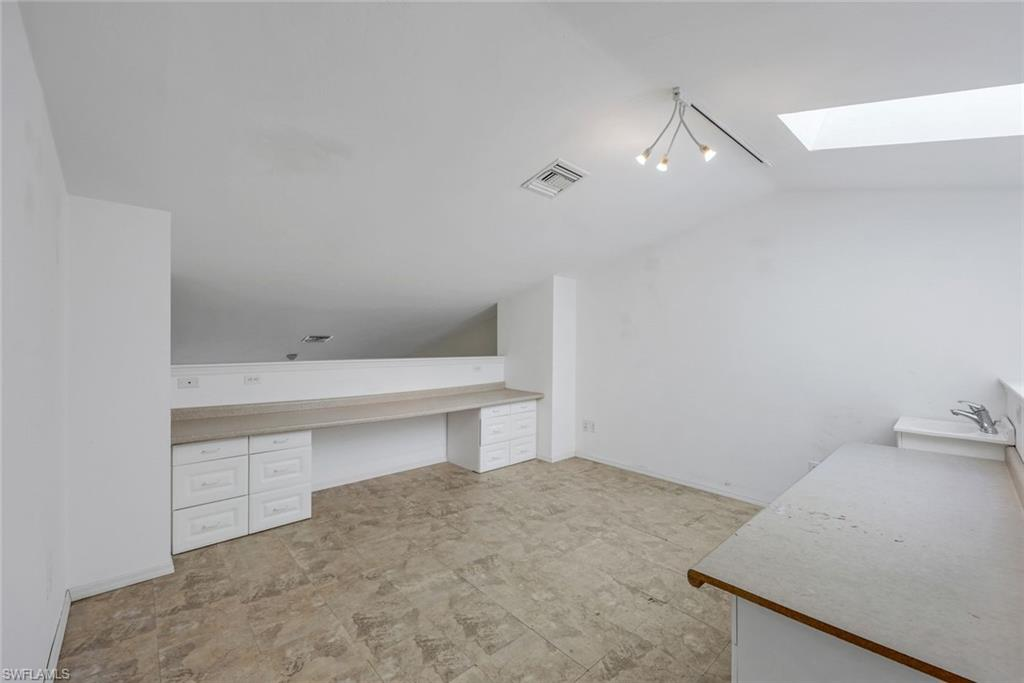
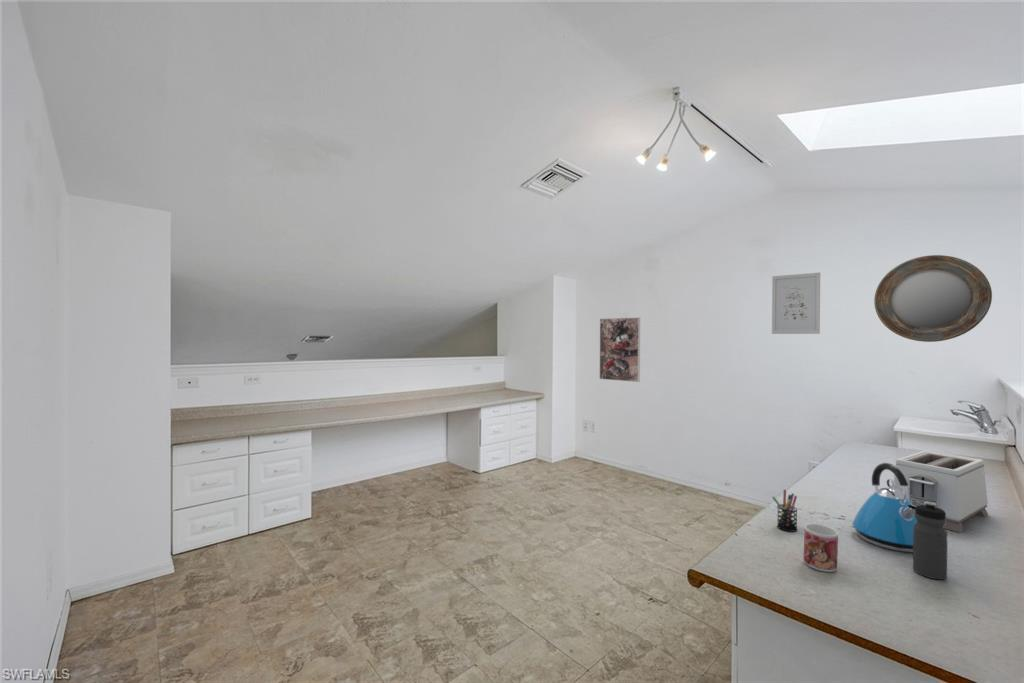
+ pen holder (784, 509)
+ wall art (795, 304)
+ toaster (937, 487)
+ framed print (619, 349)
+ mug (822, 545)
+ water bottle (929, 538)
+ home mirror (929, 298)
+ kettle (888, 501)
